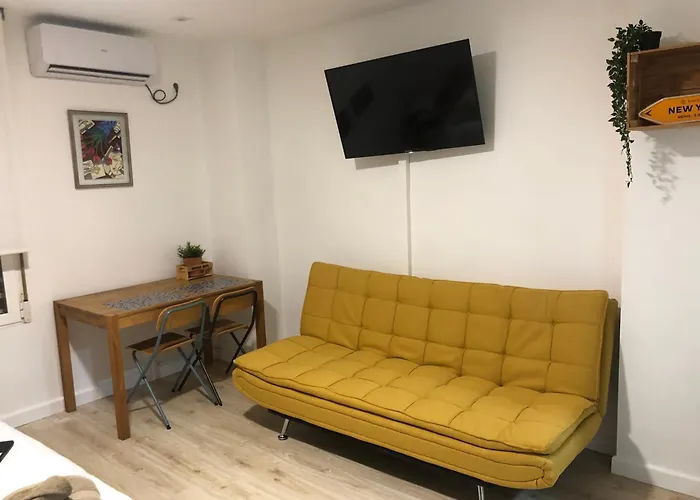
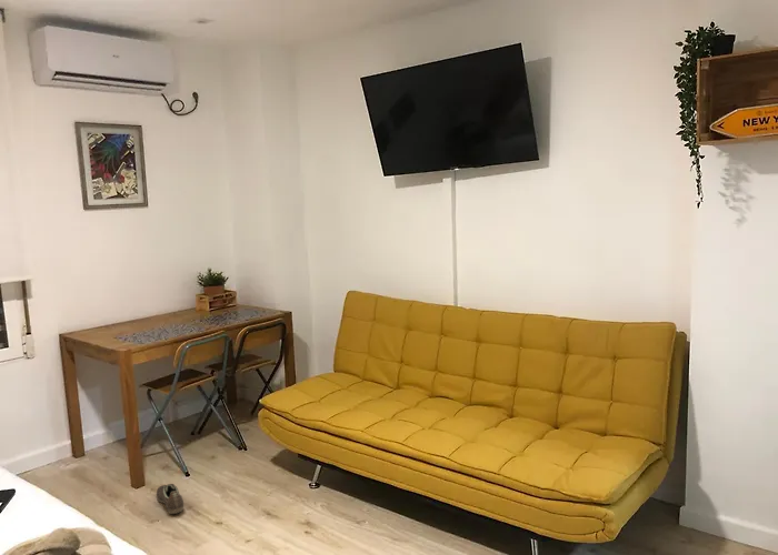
+ sneaker (170, 492)
